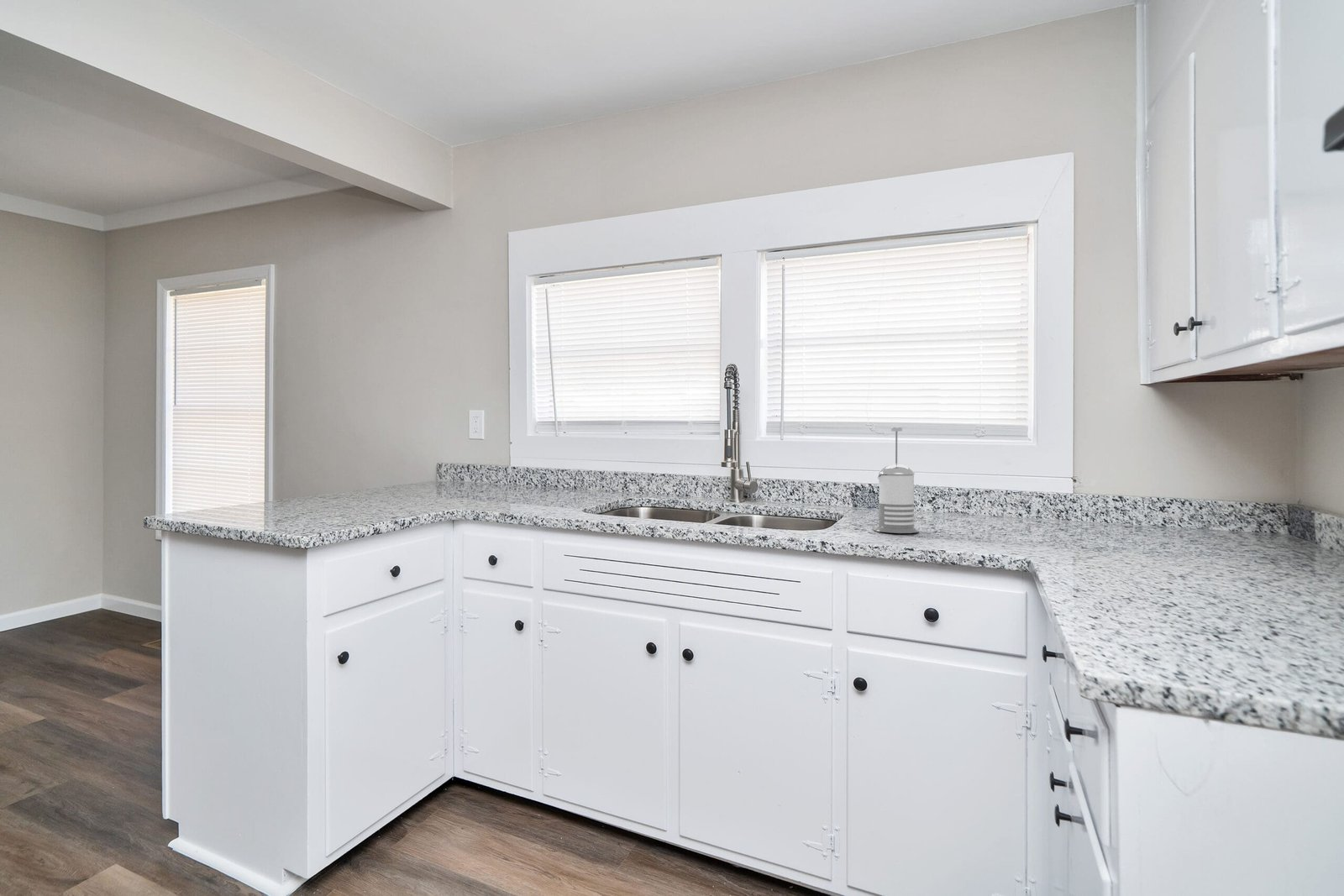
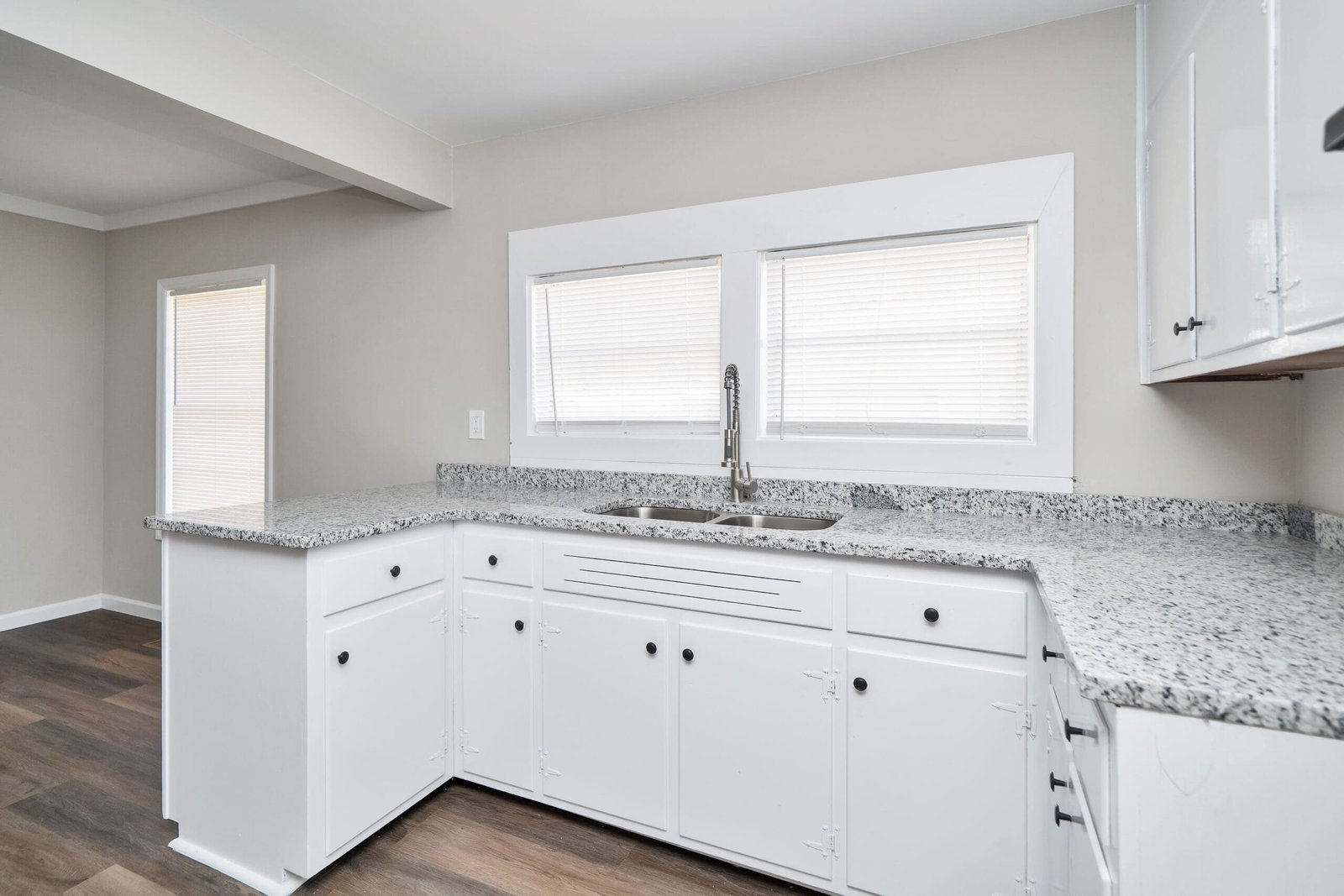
- french press (900, 479)
